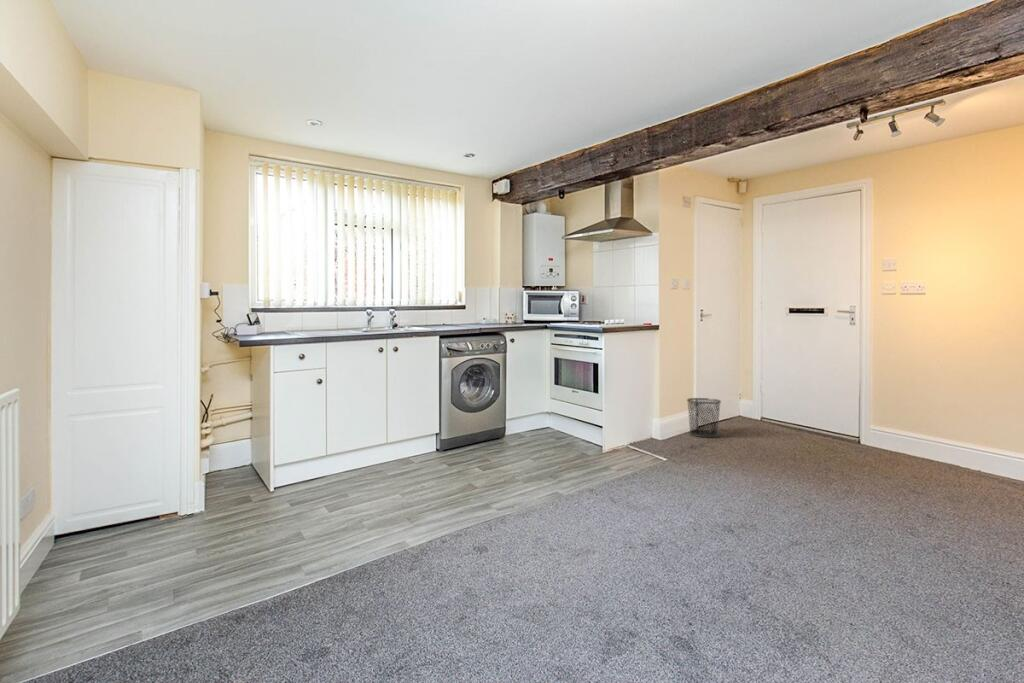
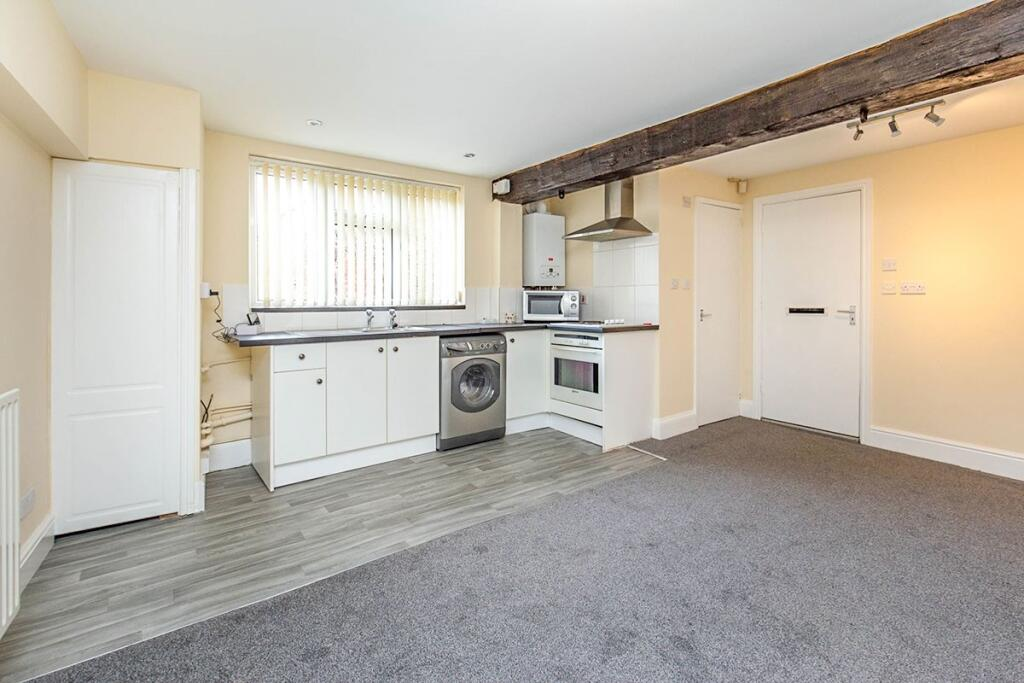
- waste bin (703, 417)
